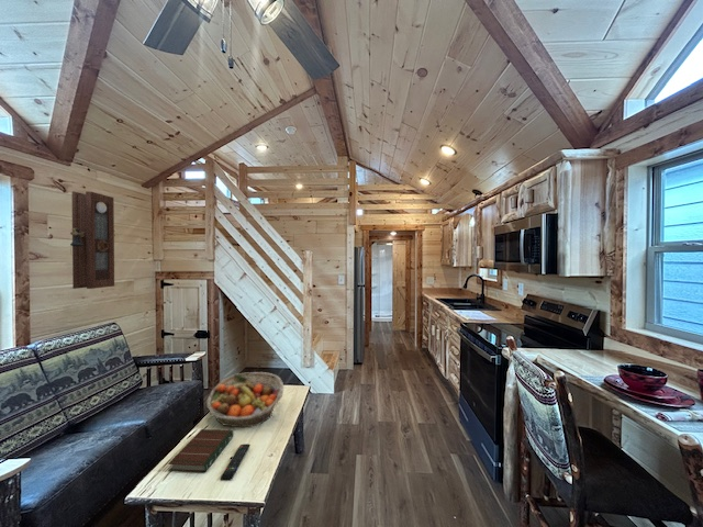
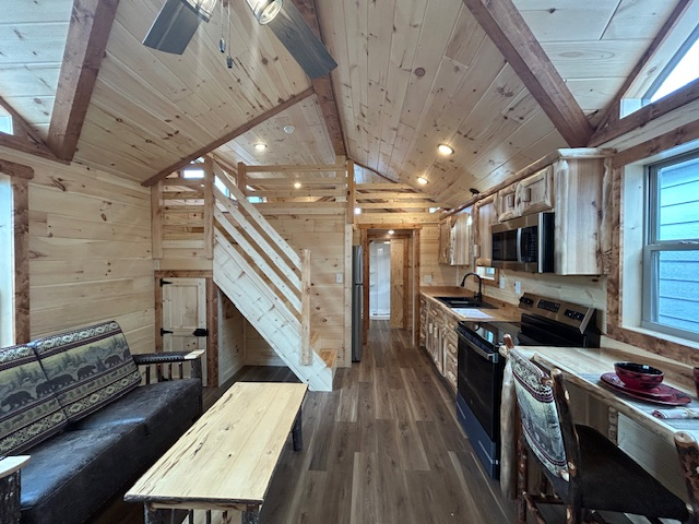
- book (203, 449)
- pendulum clock (91, 240)
- remote control (236, 460)
- fruit basket (246, 399)
